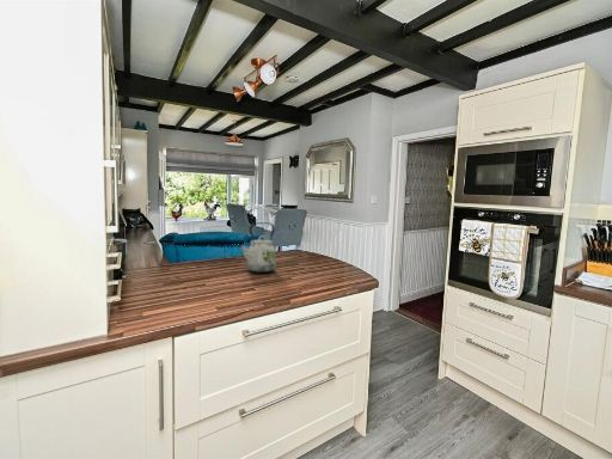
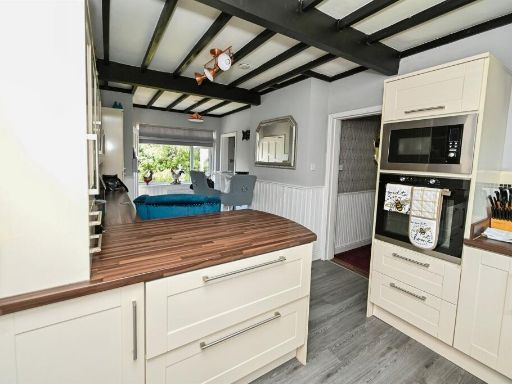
- kettle (257, 246)
